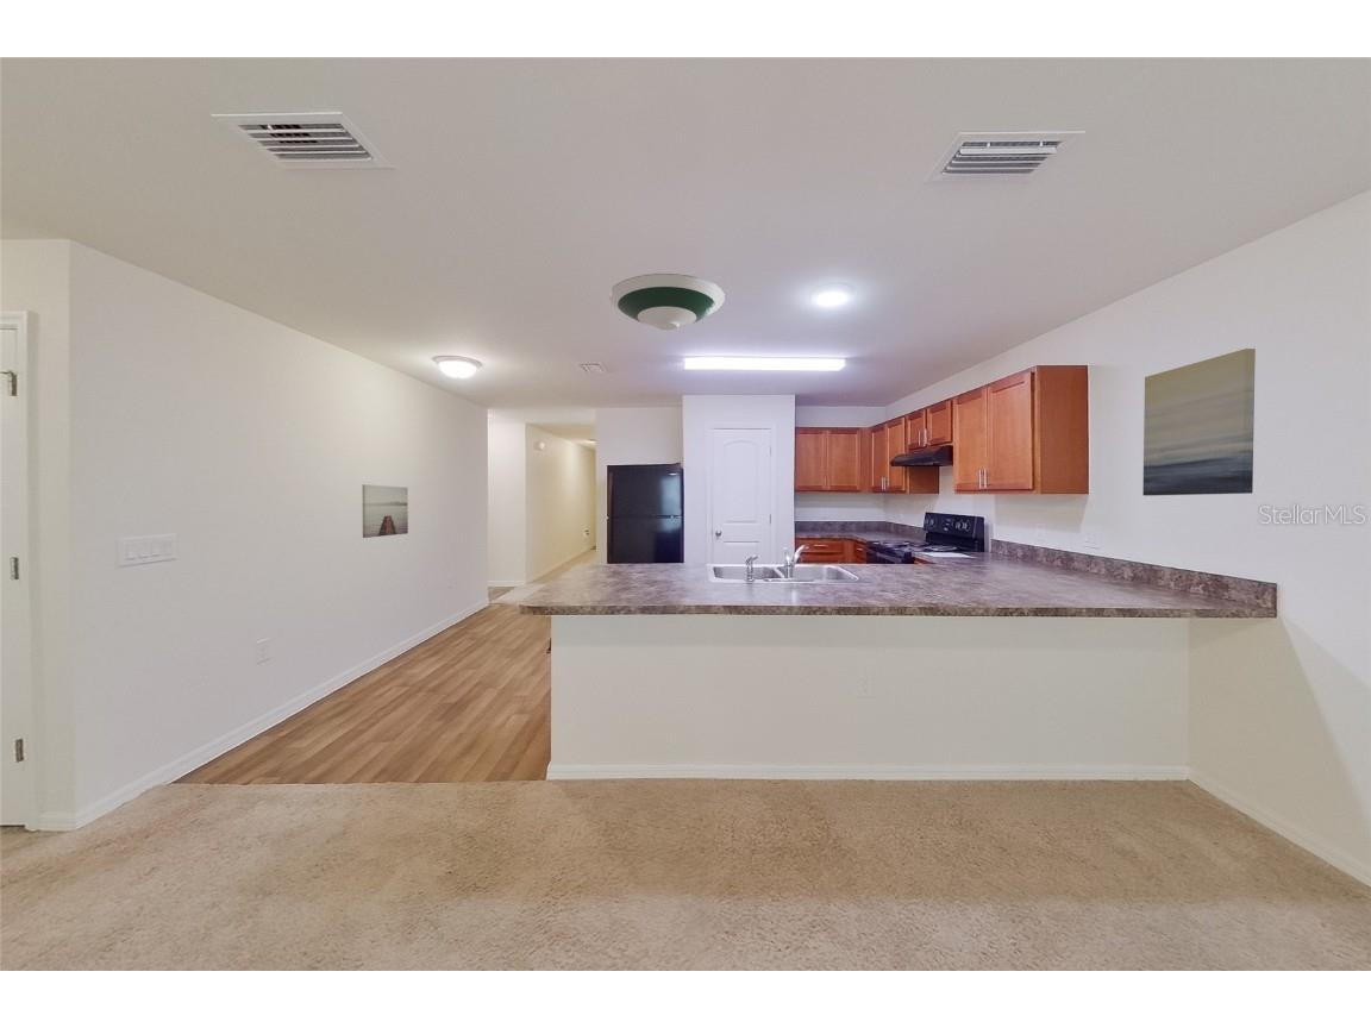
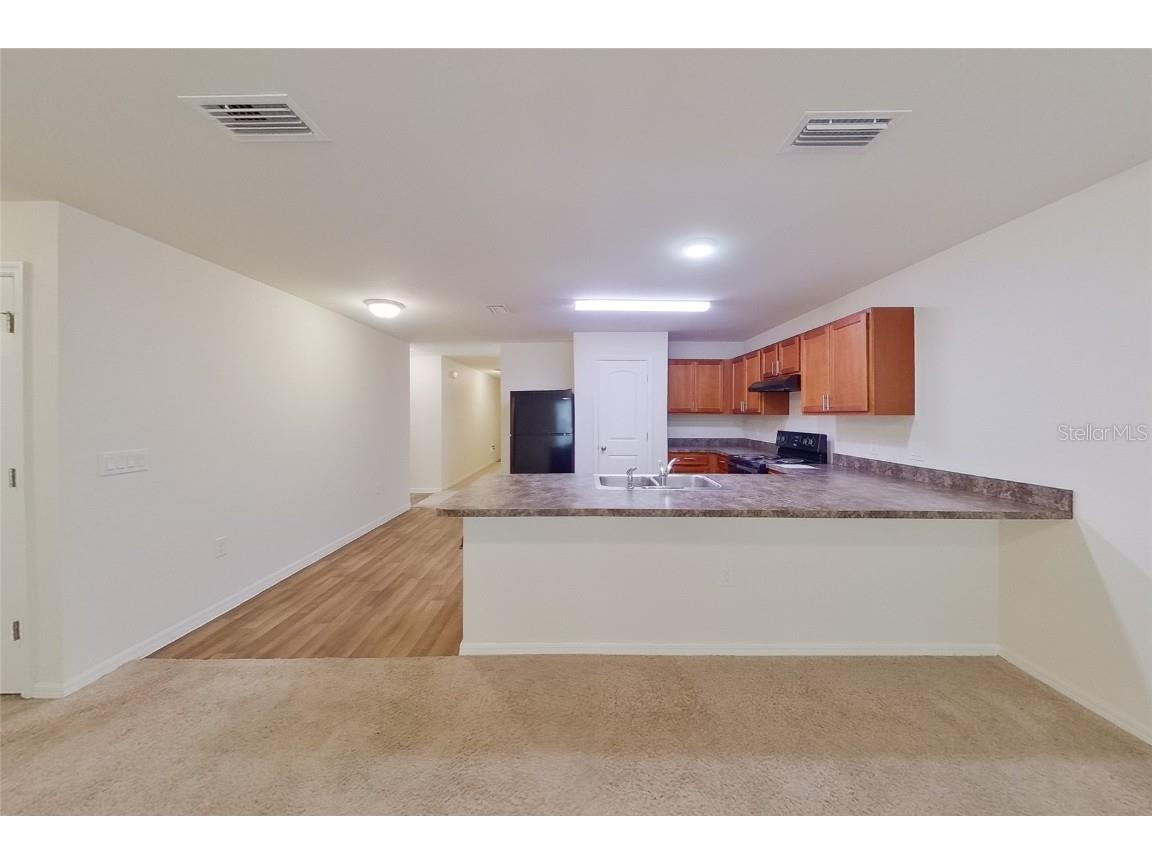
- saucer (666, 312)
- wall art (1192, 430)
- wall art (386, 510)
